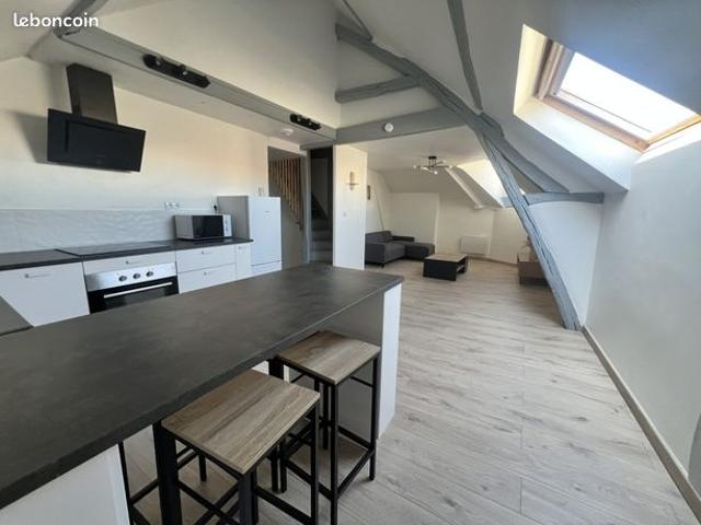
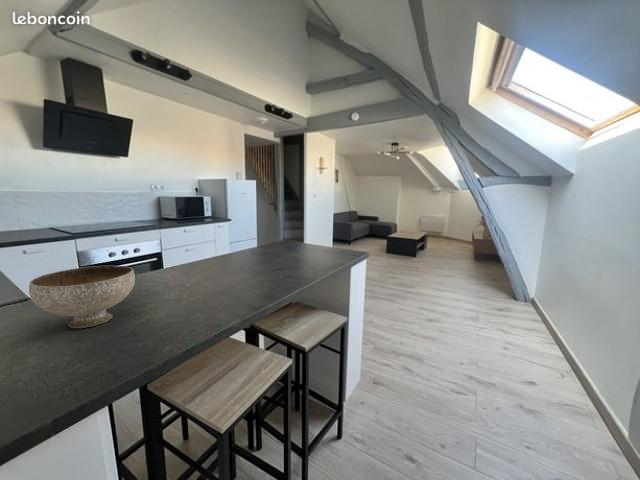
+ bowl (88, 297)
